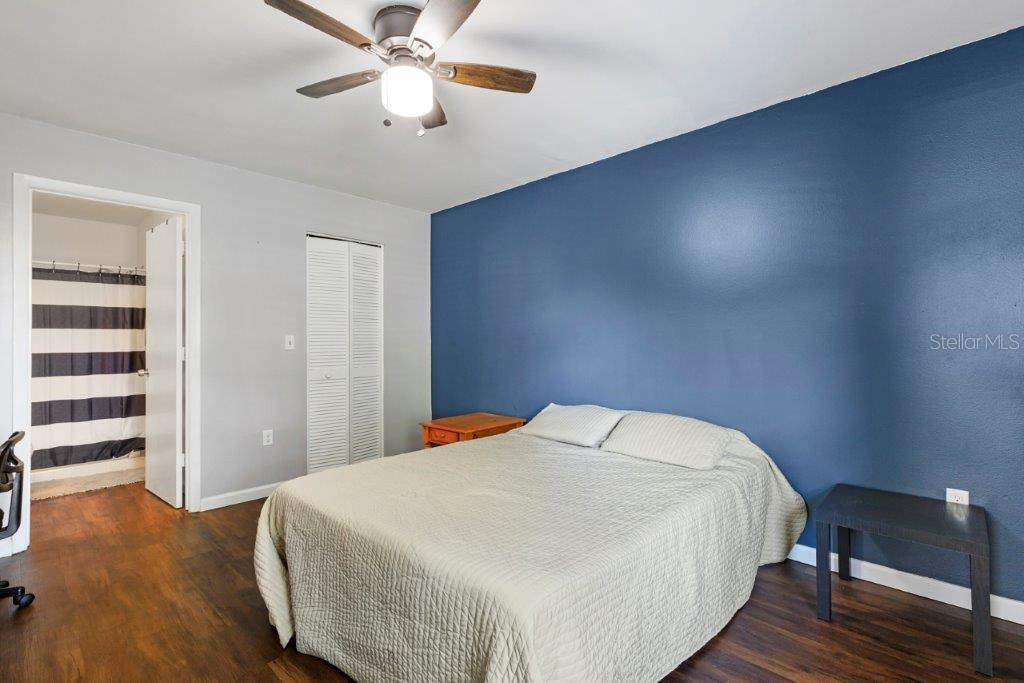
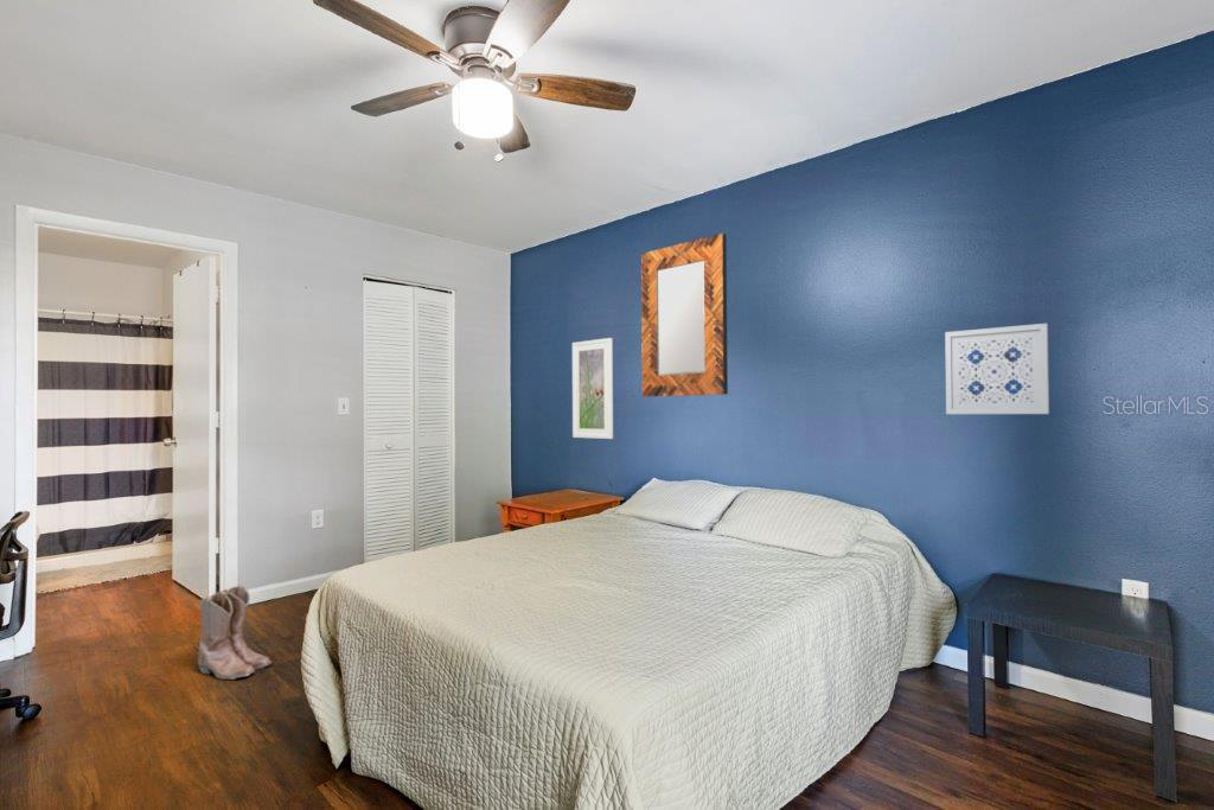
+ wall art (993, 370)
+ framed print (592, 389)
+ home mirror (682, 319)
+ boots (235, 629)
